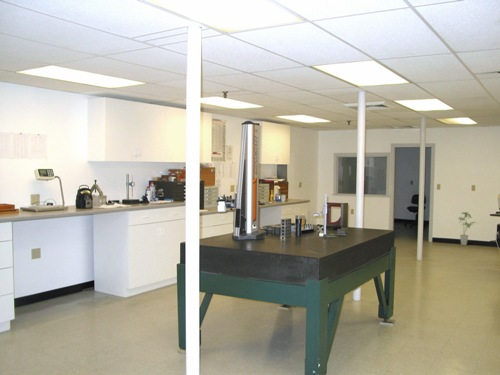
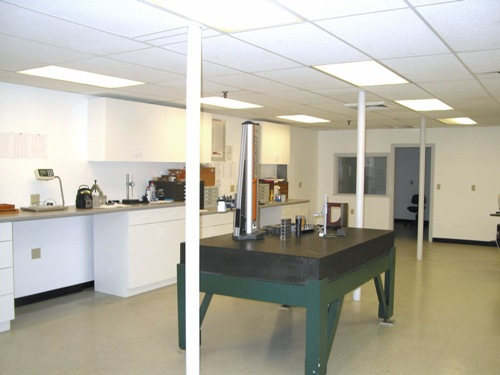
- house plant (466, 228)
